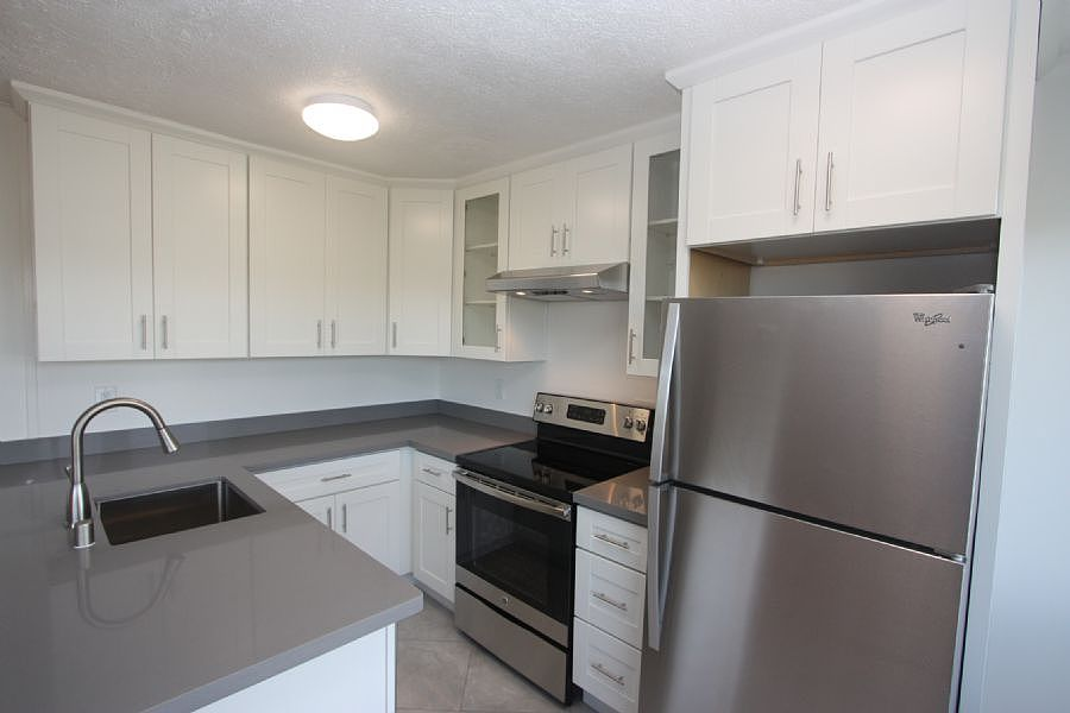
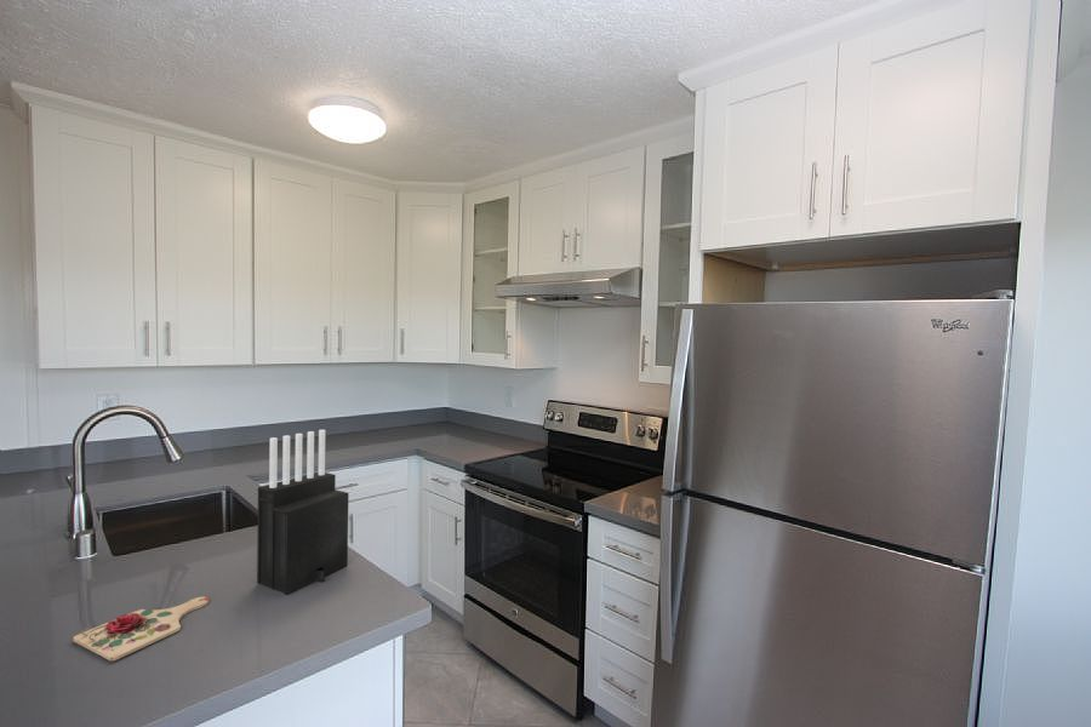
+ knife block (308, 505)
+ cutting board (154, 617)
